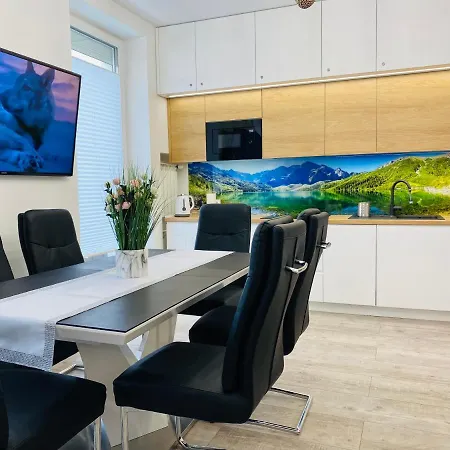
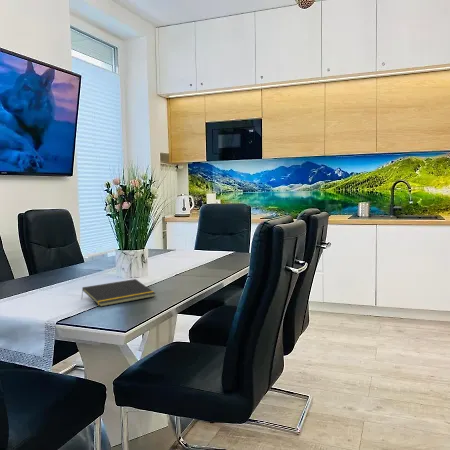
+ notepad (119, 291)
